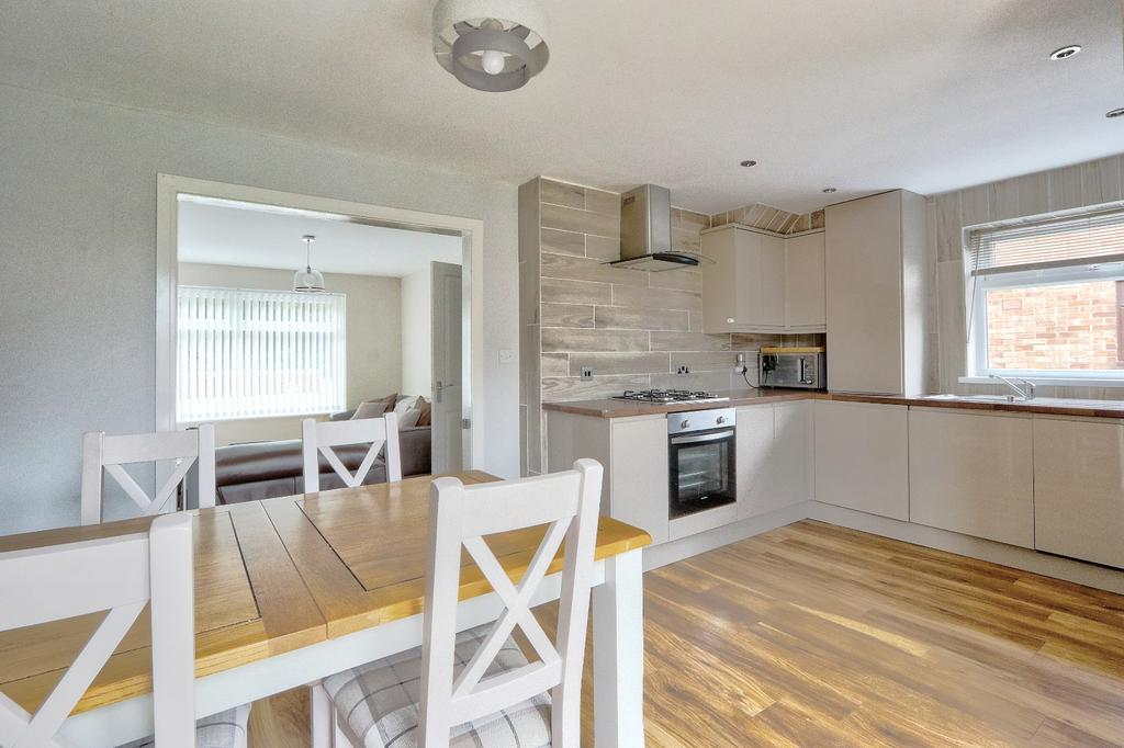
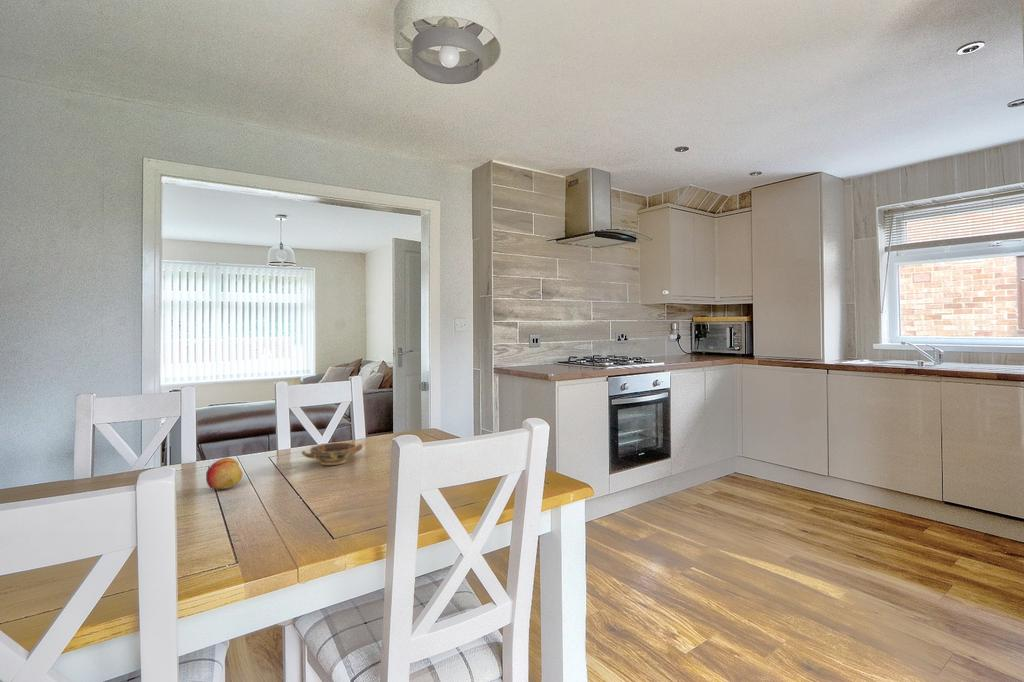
+ fruit (224, 473)
+ bowl (333, 454)
